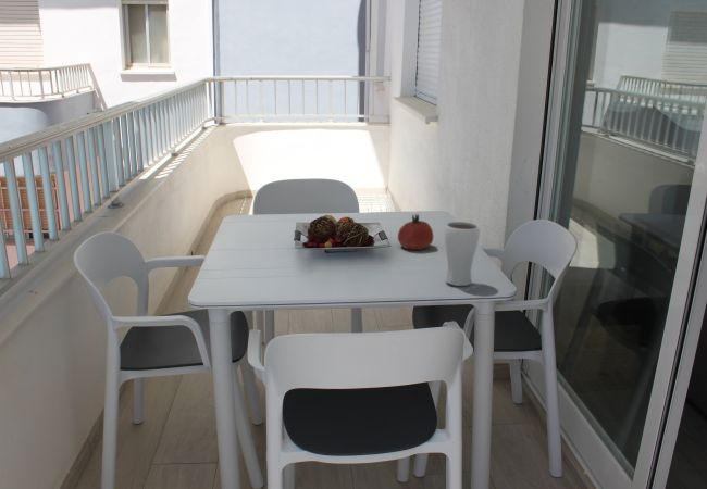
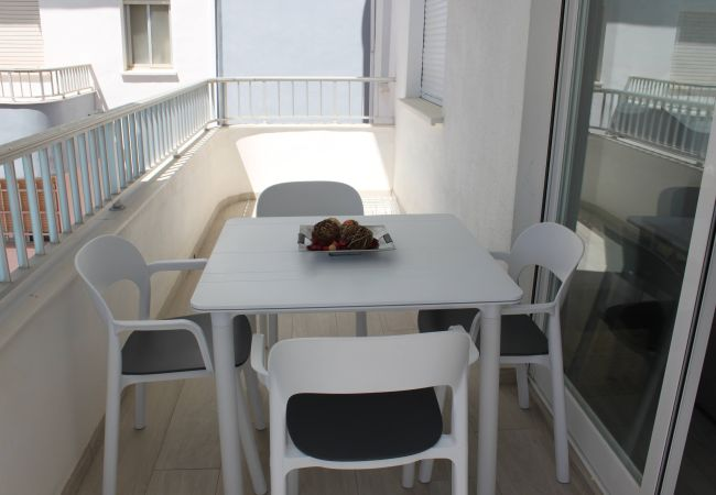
- fruit (415, 229)
- drinking glass (460, 254)
